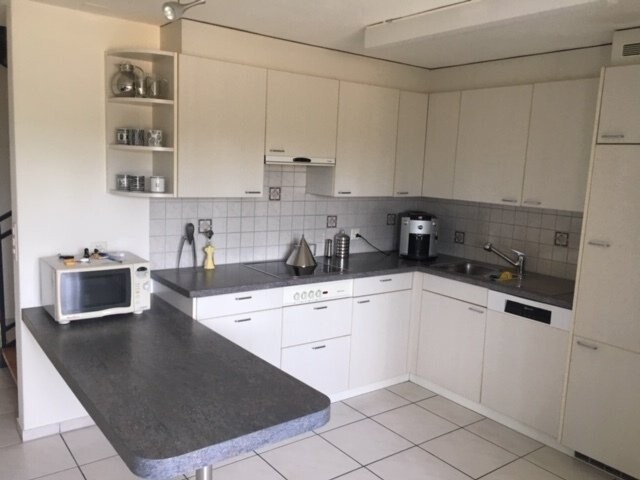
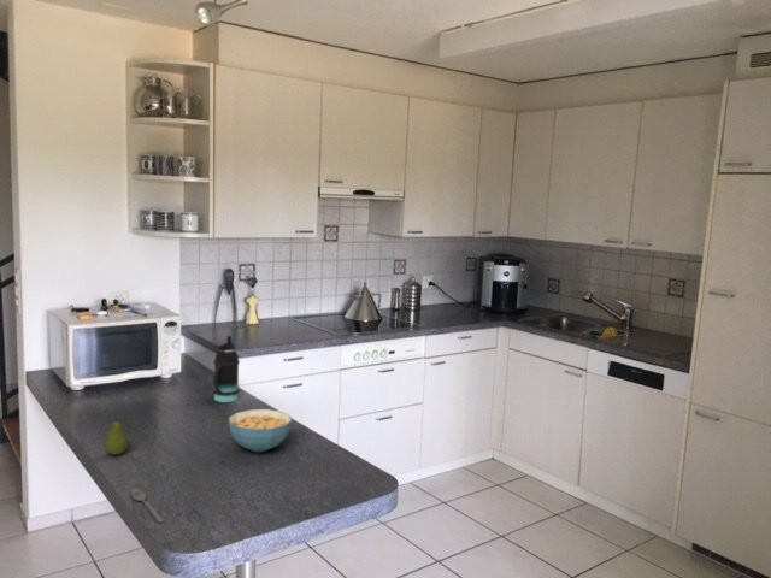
+ cereal bowl (259, 434)
+ spoon (147, 505)
+ fruit (116, 435)
+ bottle (223, 368)
